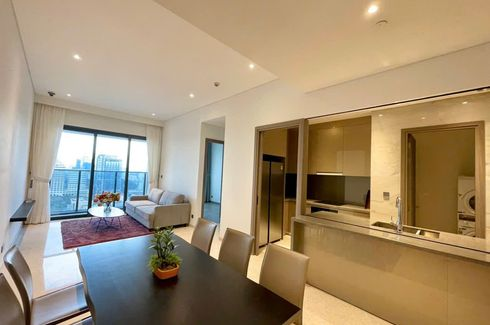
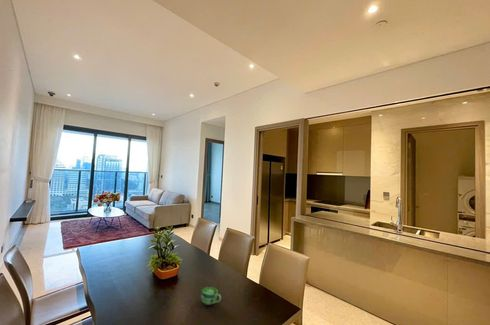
+ cup (211, 296)
